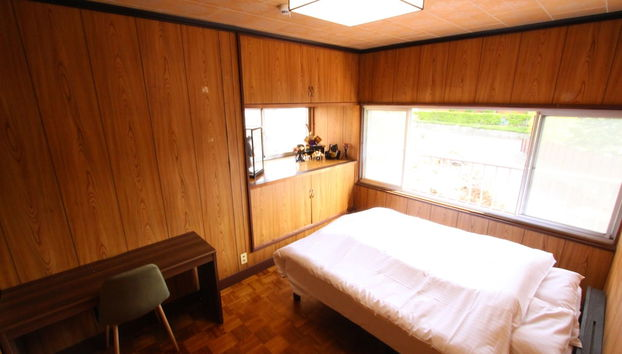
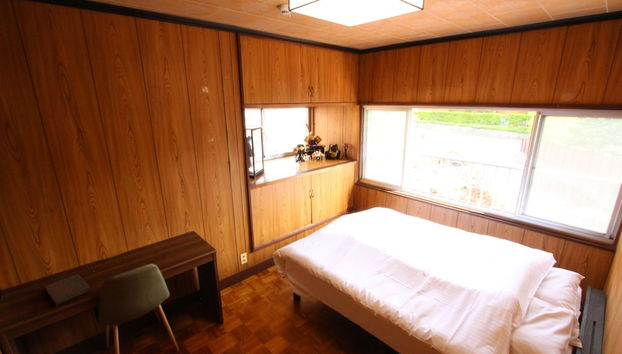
+ notebook (67, 288)
